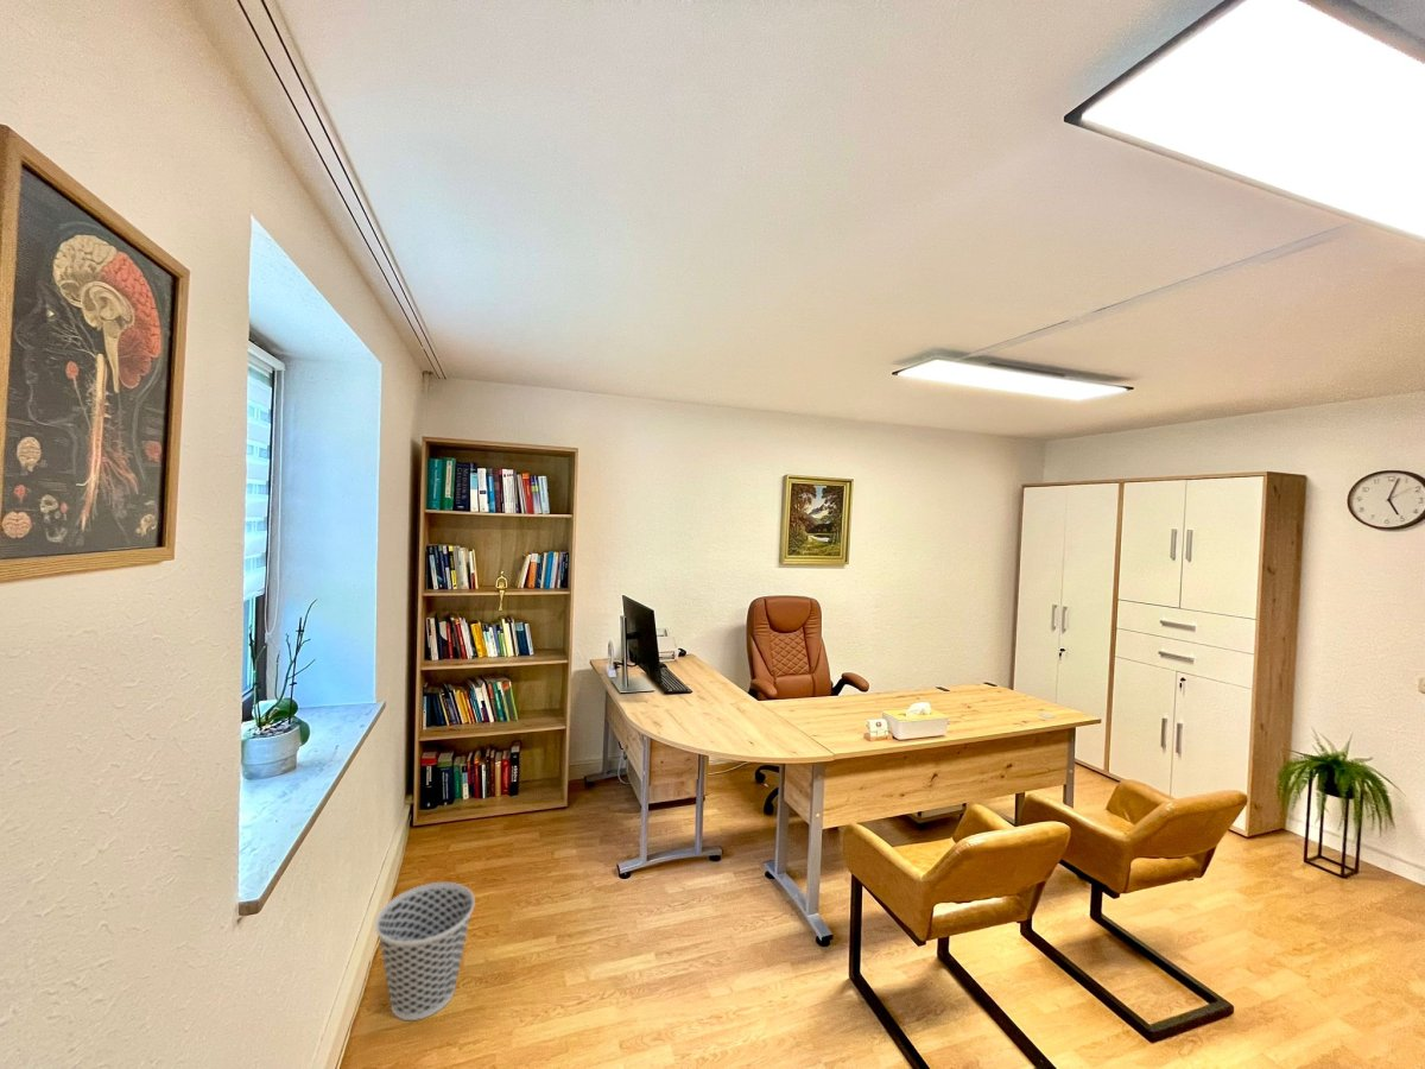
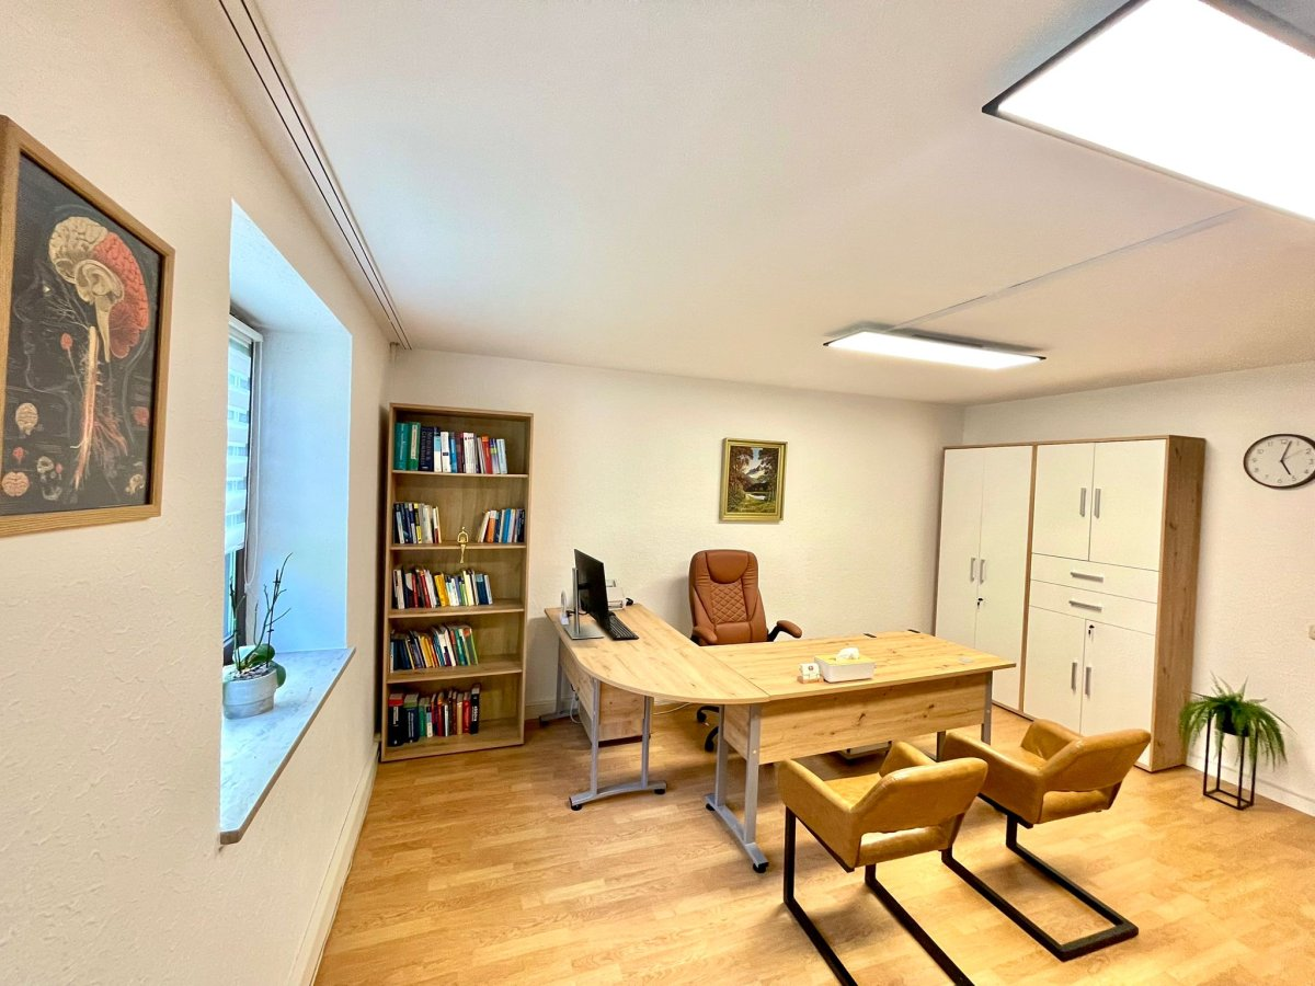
- wastebasket (425, 953)
